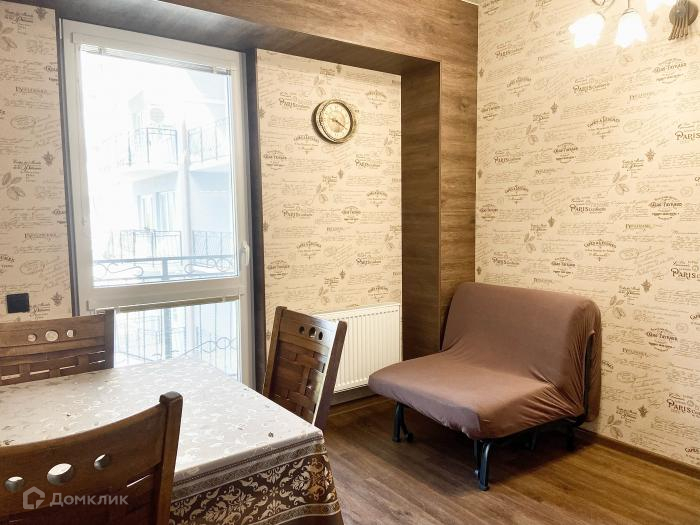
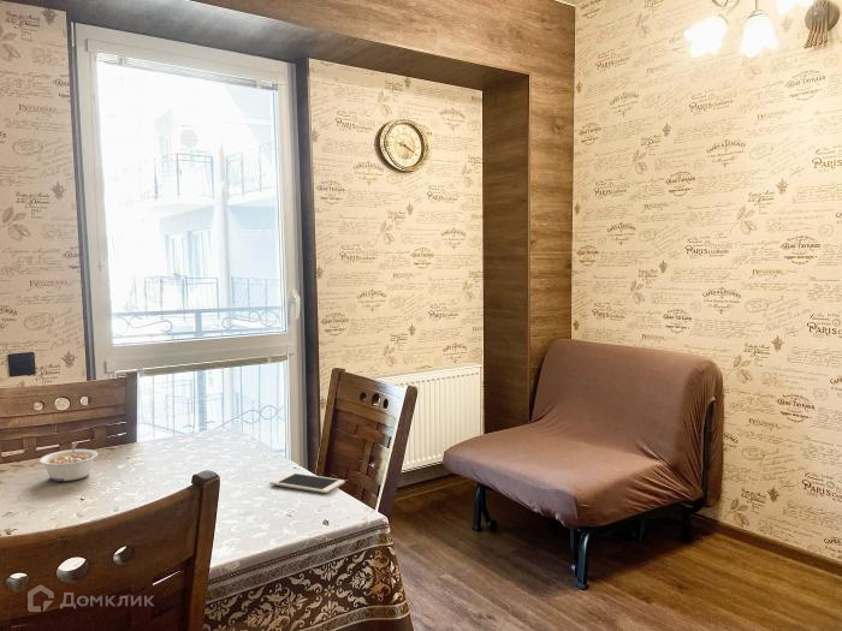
+ legume (67, 463)
+ cell phone (307, 482)
